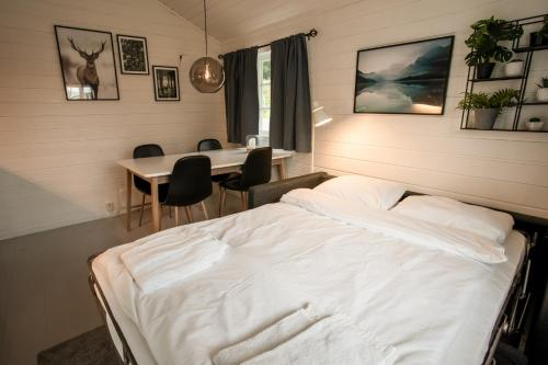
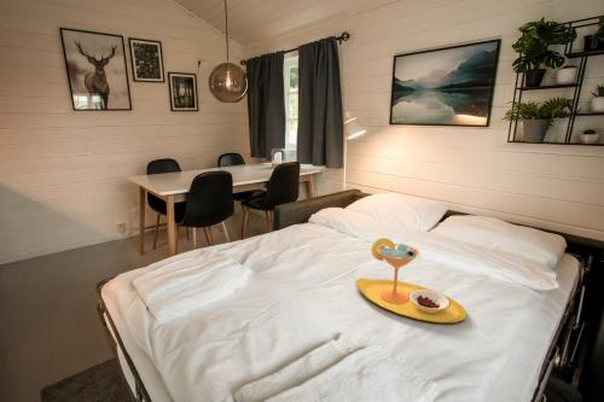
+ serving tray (405, 264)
